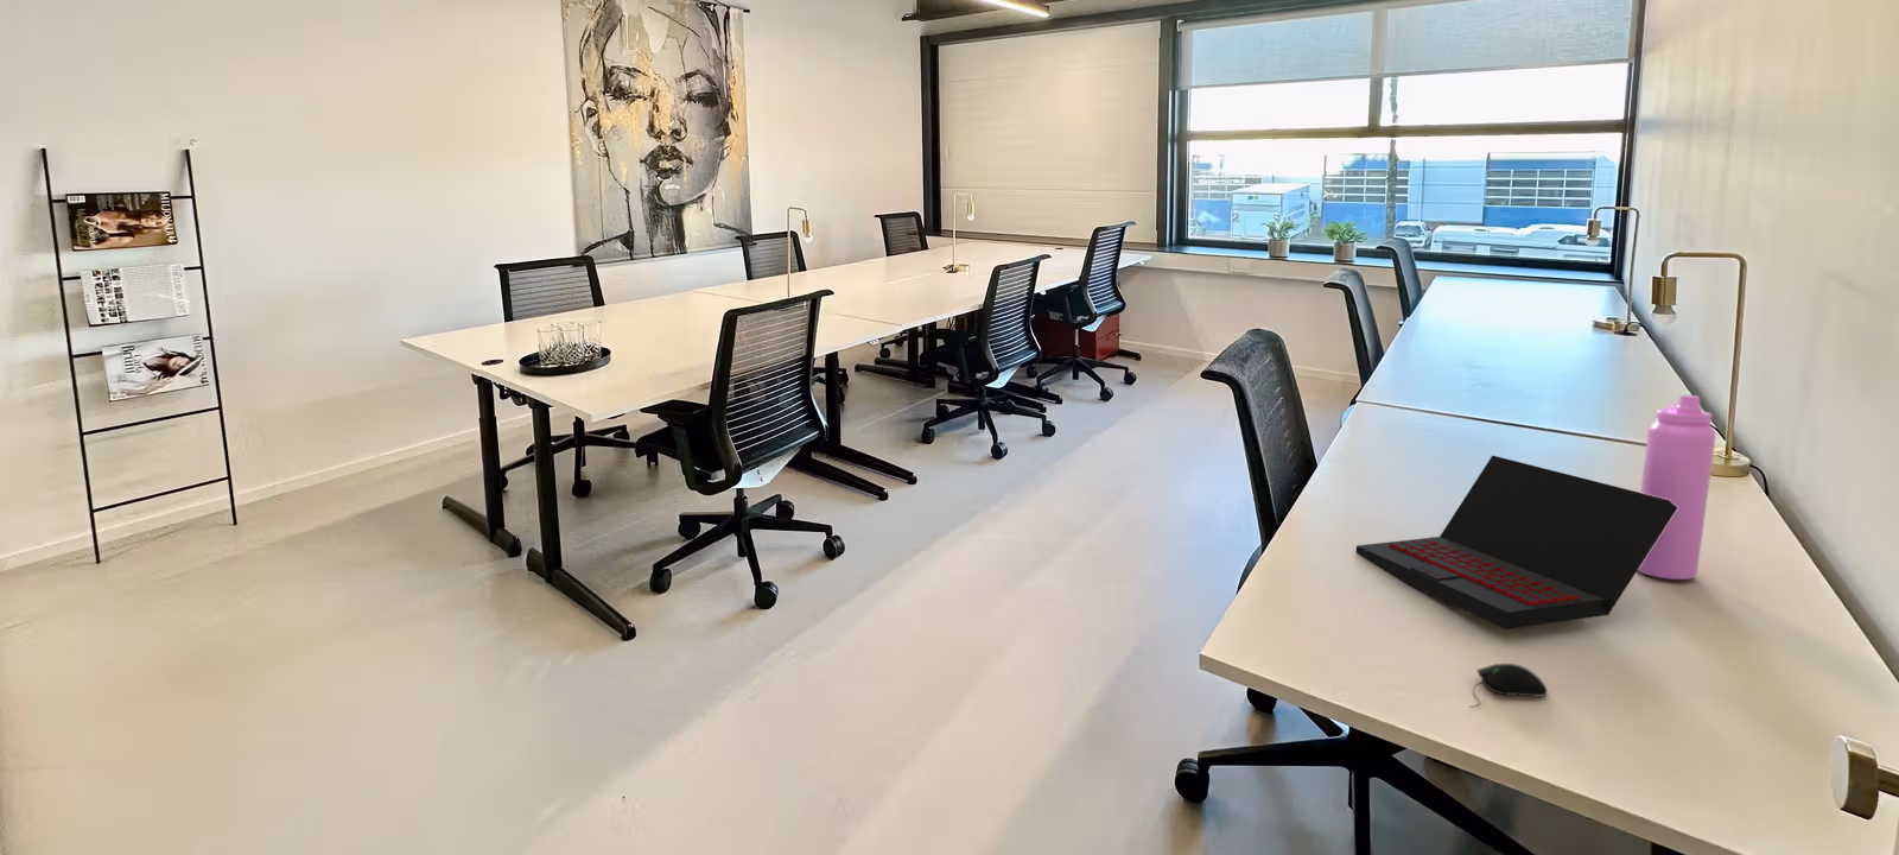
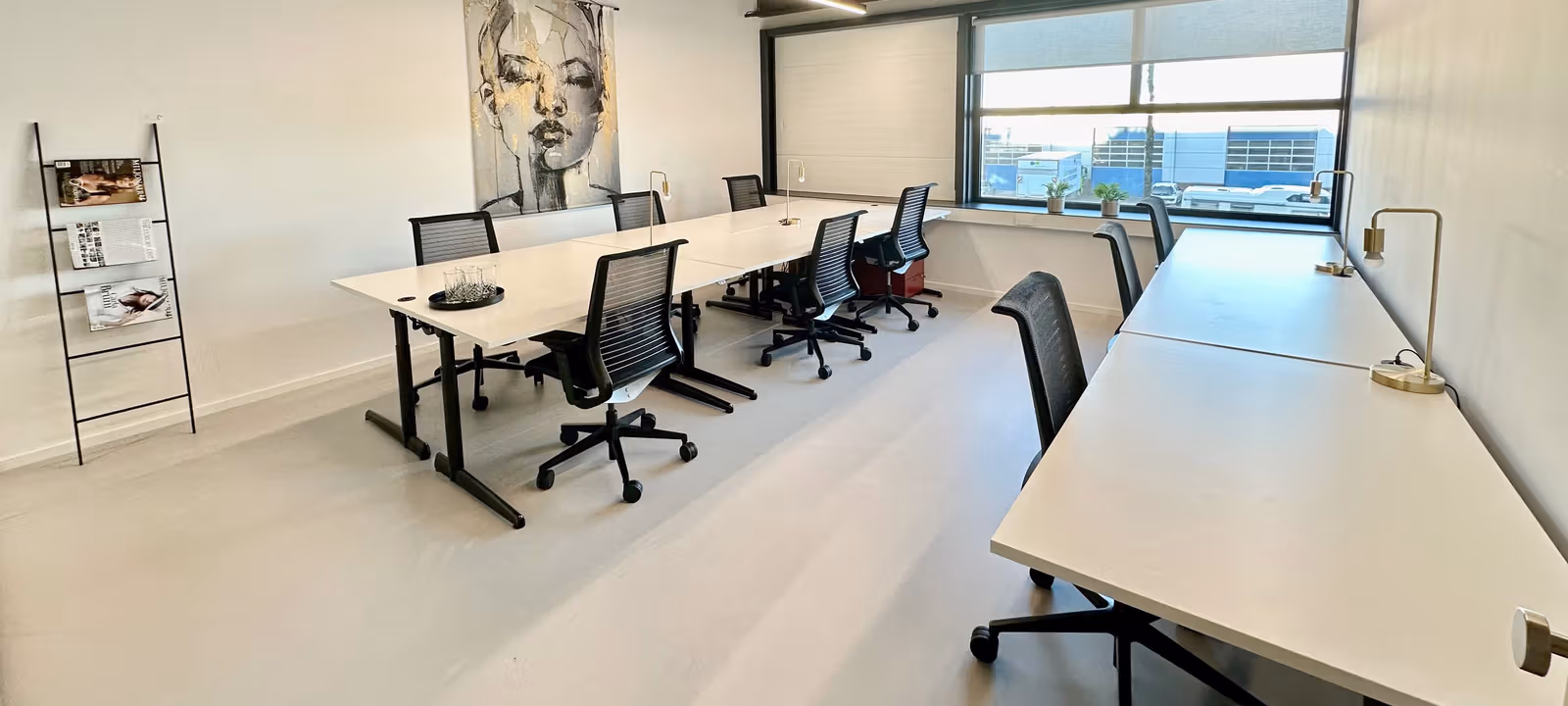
- computer mouse (1501, 681)
- laptop (1503, 530)
- water bottle (1675, 484)
